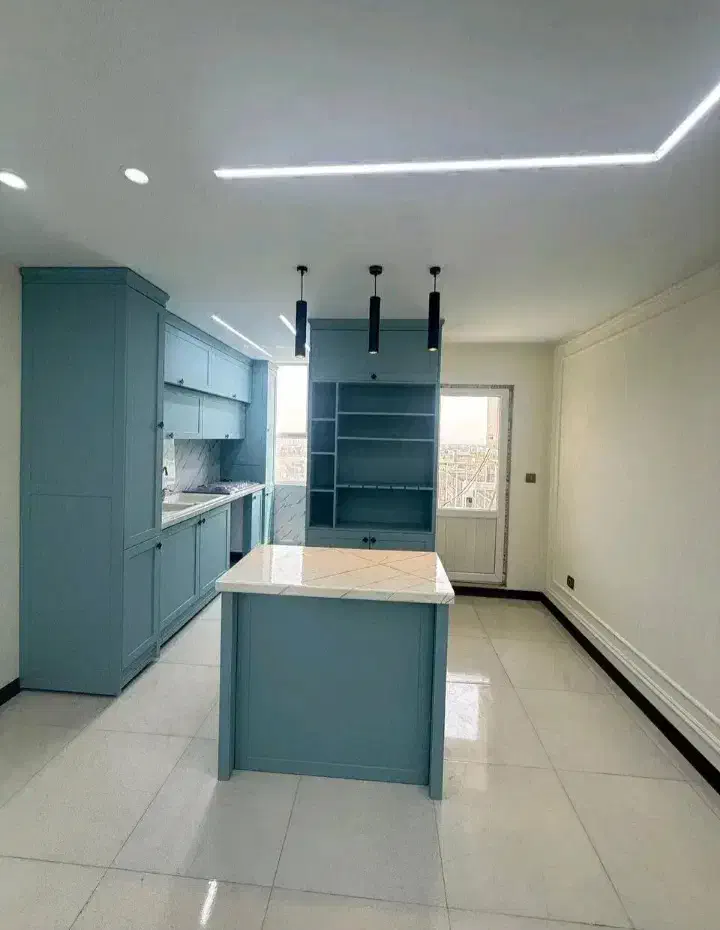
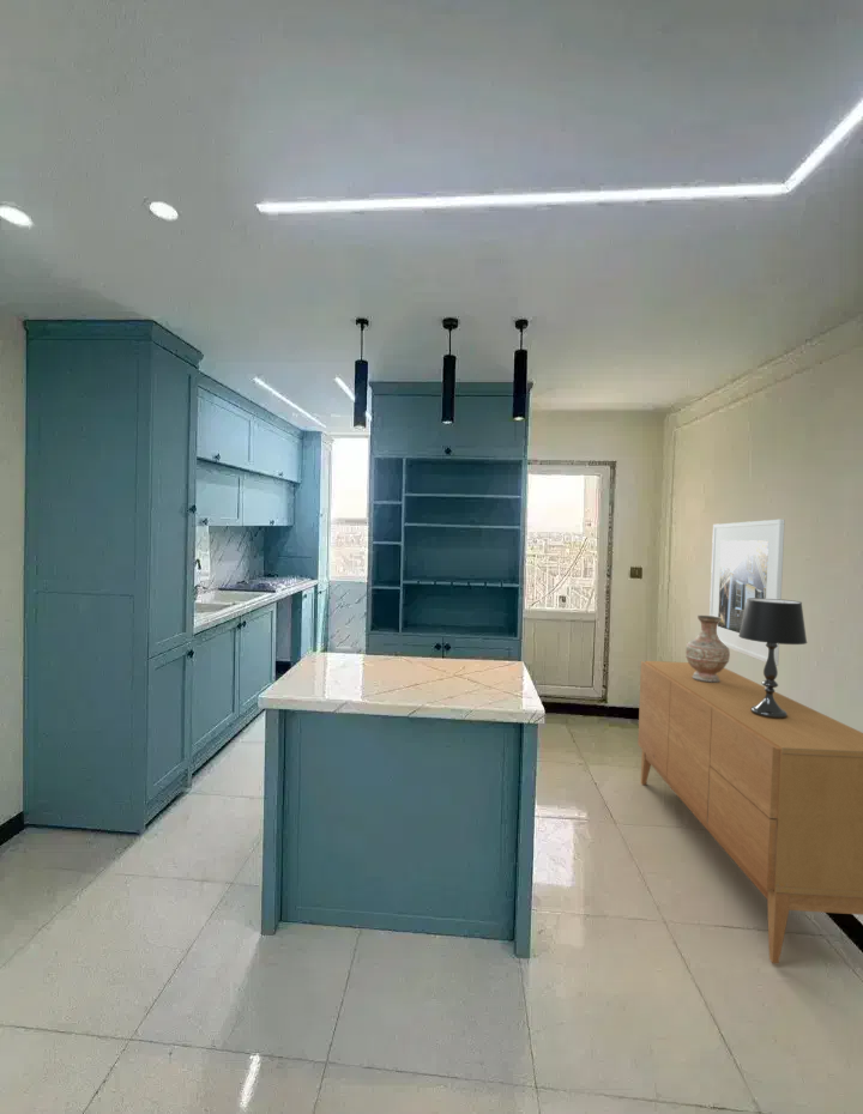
+ vase (707, 647)
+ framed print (742, 587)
+ table lamp (771, 656)
+ sideboard (734, 774)
